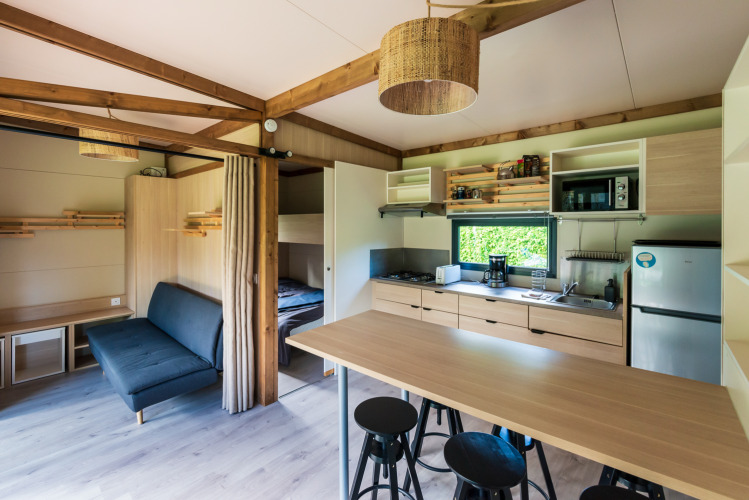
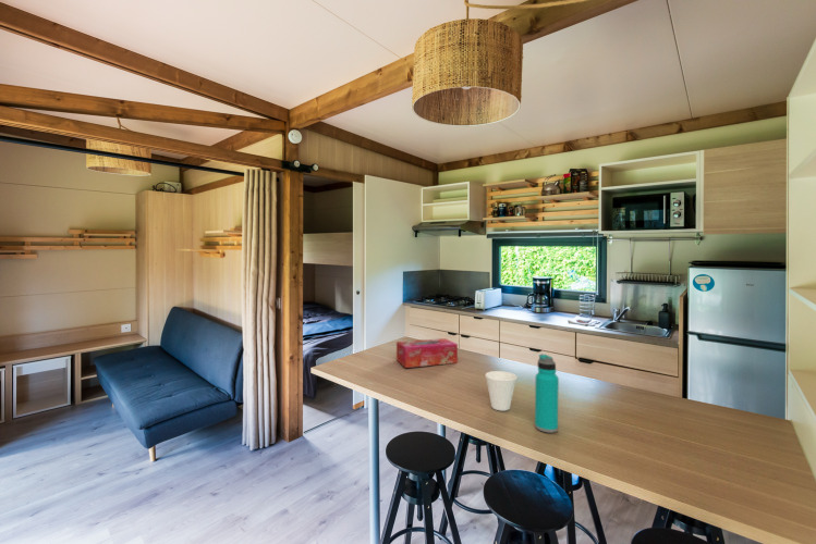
+ cup (500, 391)
+ tissue box (426, 351)
+ water bottle (546, 392)
